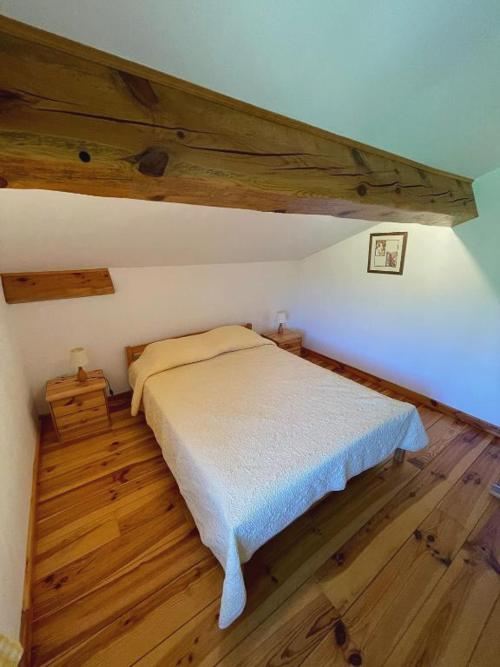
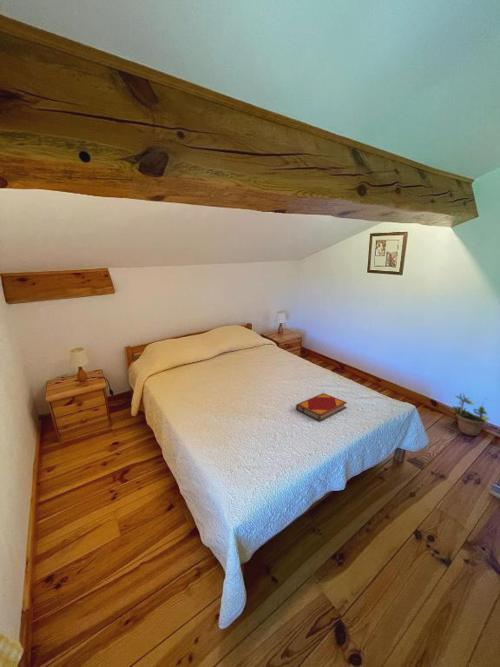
+ potted plant (469, 411)
+ hardback book (321, 406)
